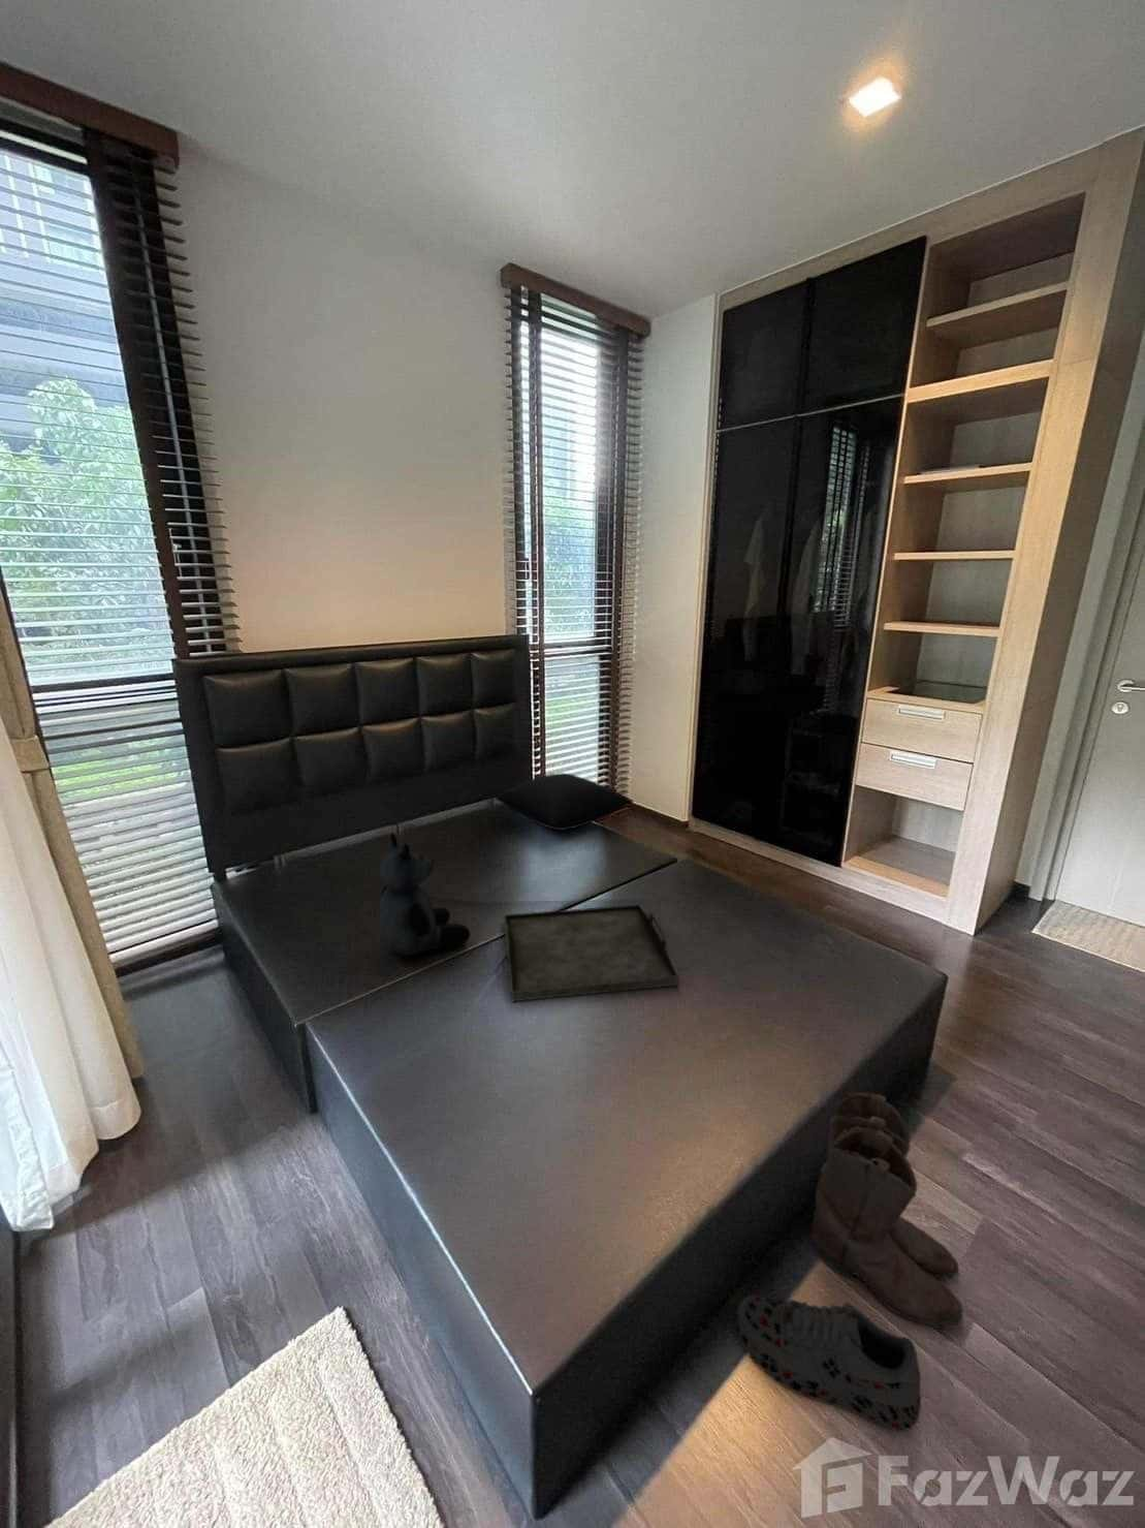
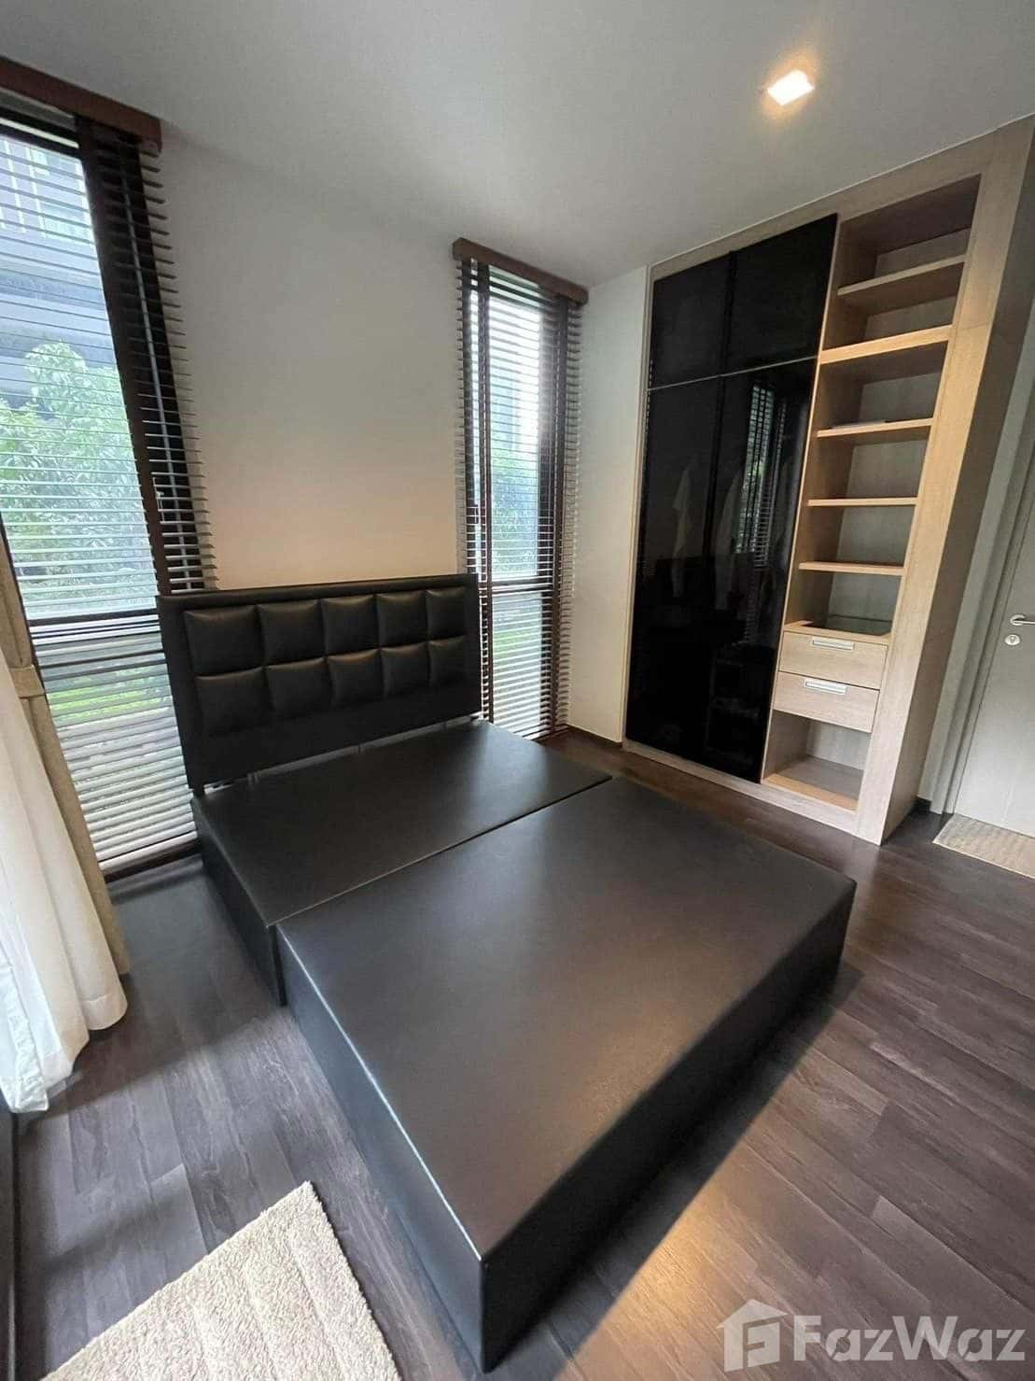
- teddy bear (421, 889)
- boots (895, 1197)
- serving tray (583, 940)
- shoe (824, 1342)
- pillow (564, 800)
